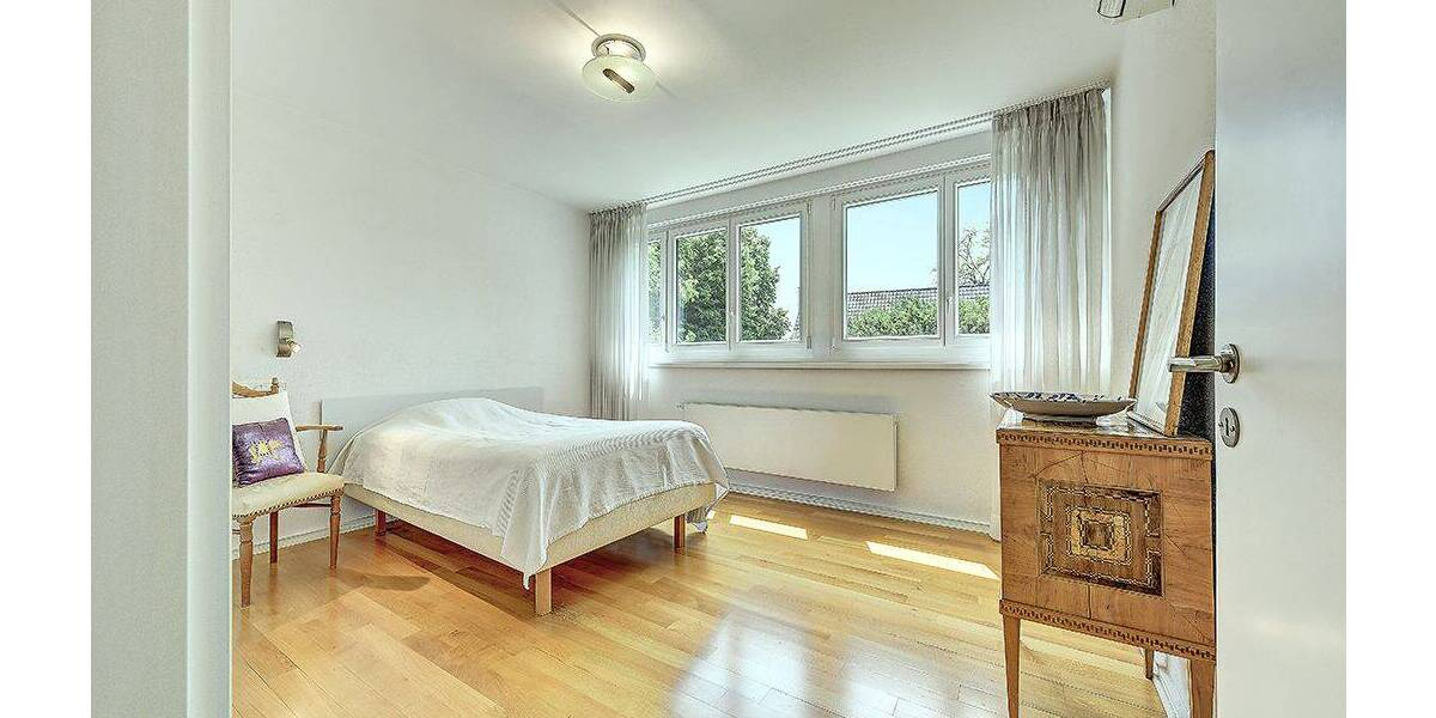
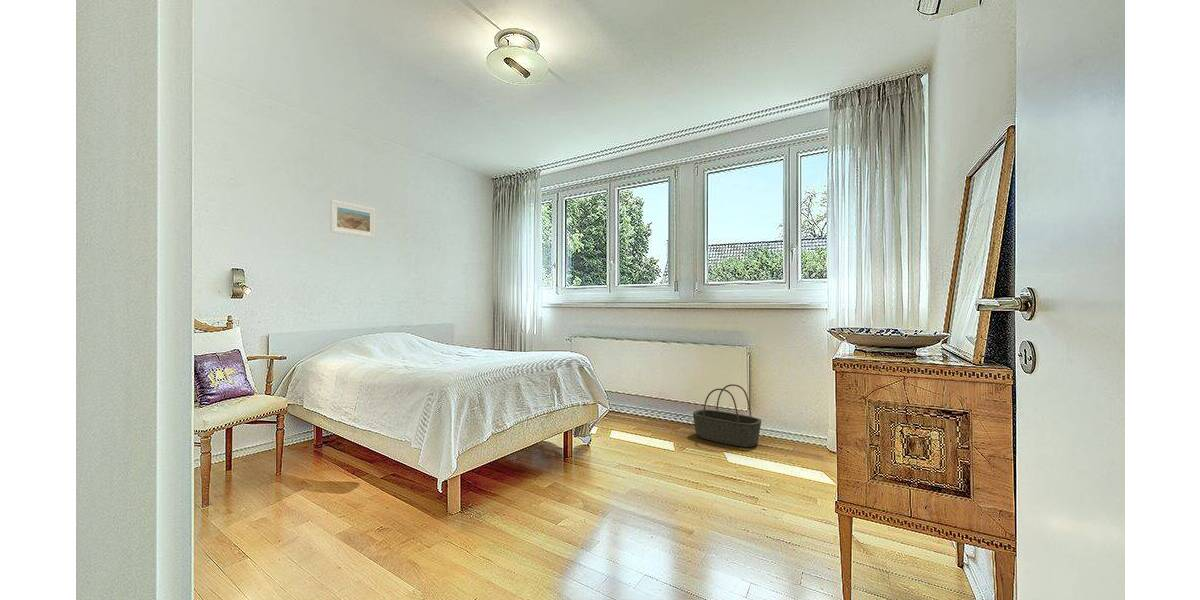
+ basket (726, 412)
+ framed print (353, 219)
